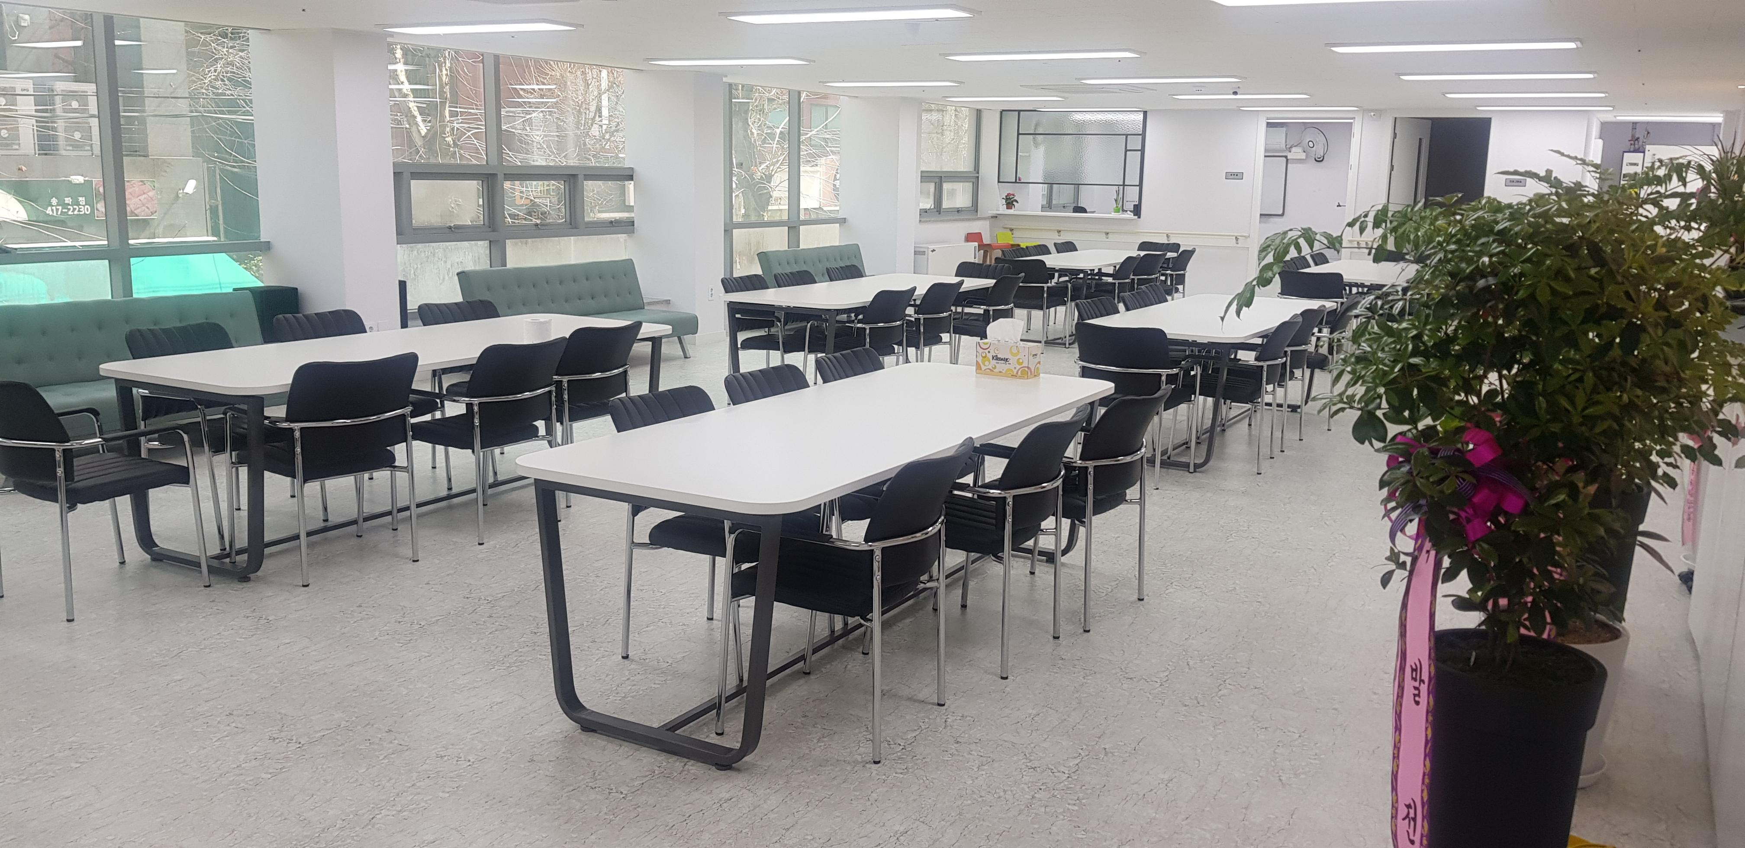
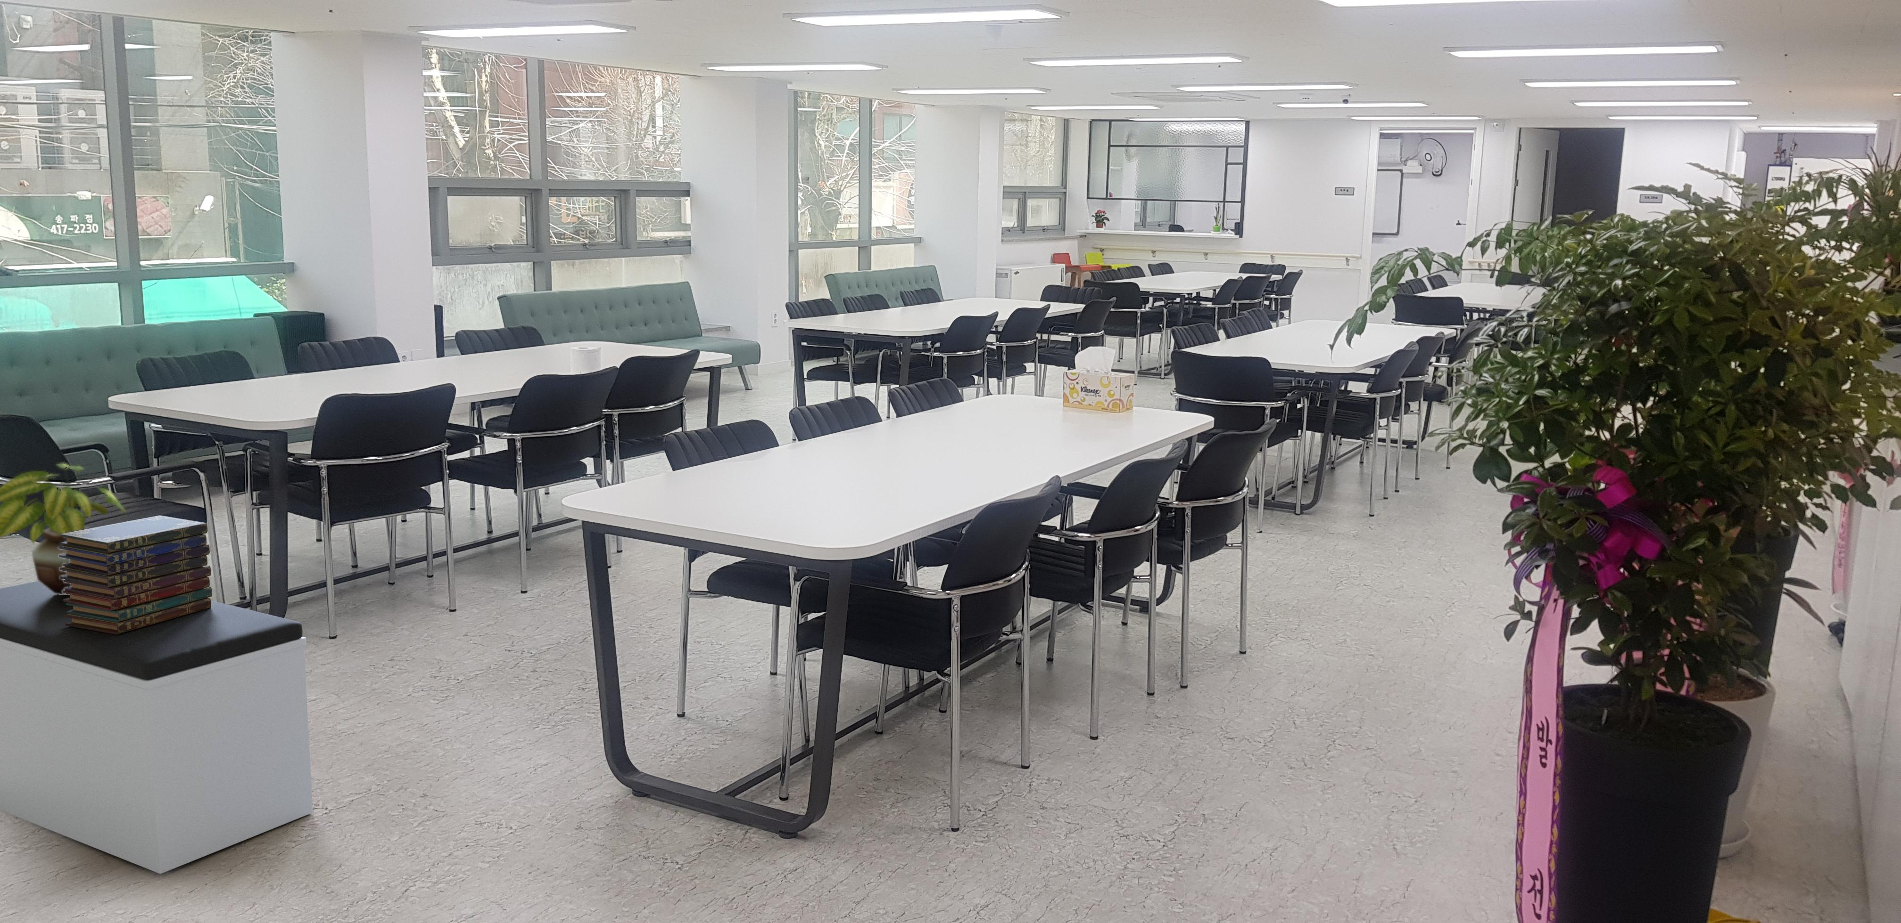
+ bench (122, 706)
+ book stack (137, 572)
+ potted plant (74, 528)
